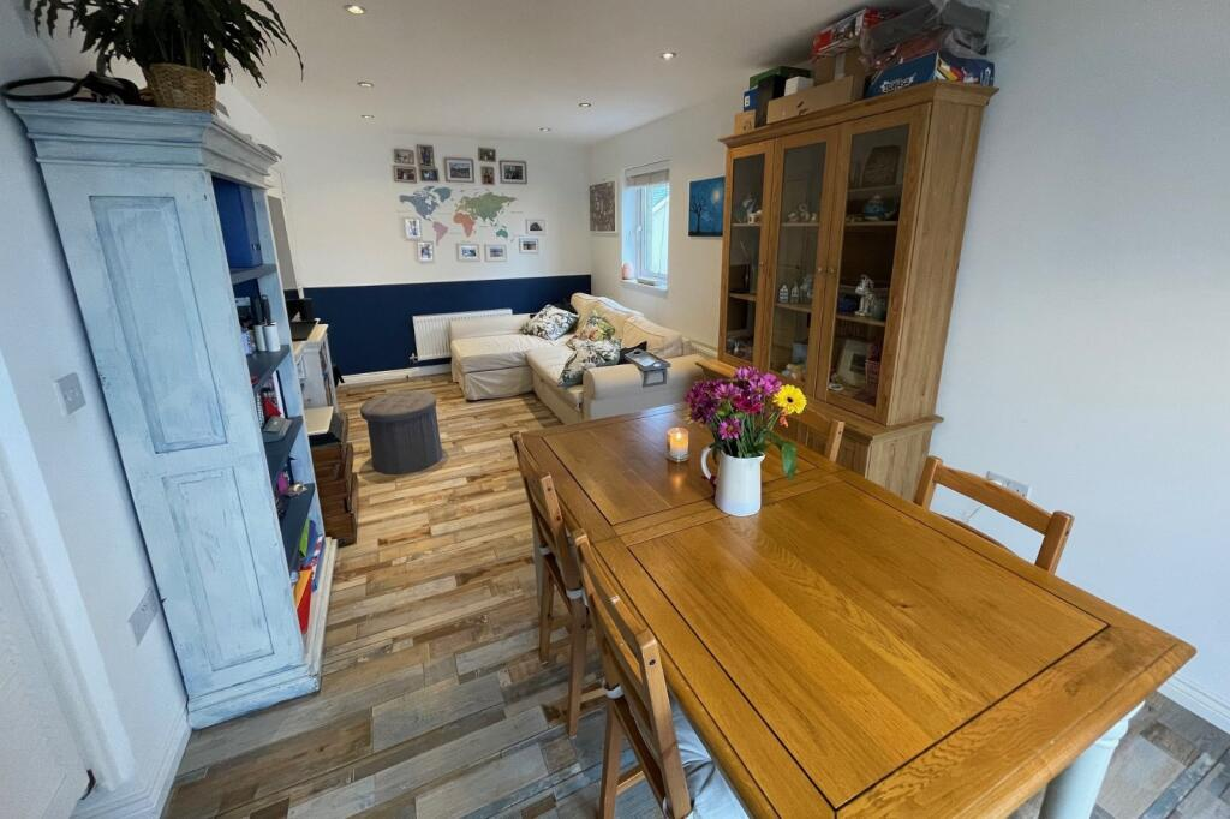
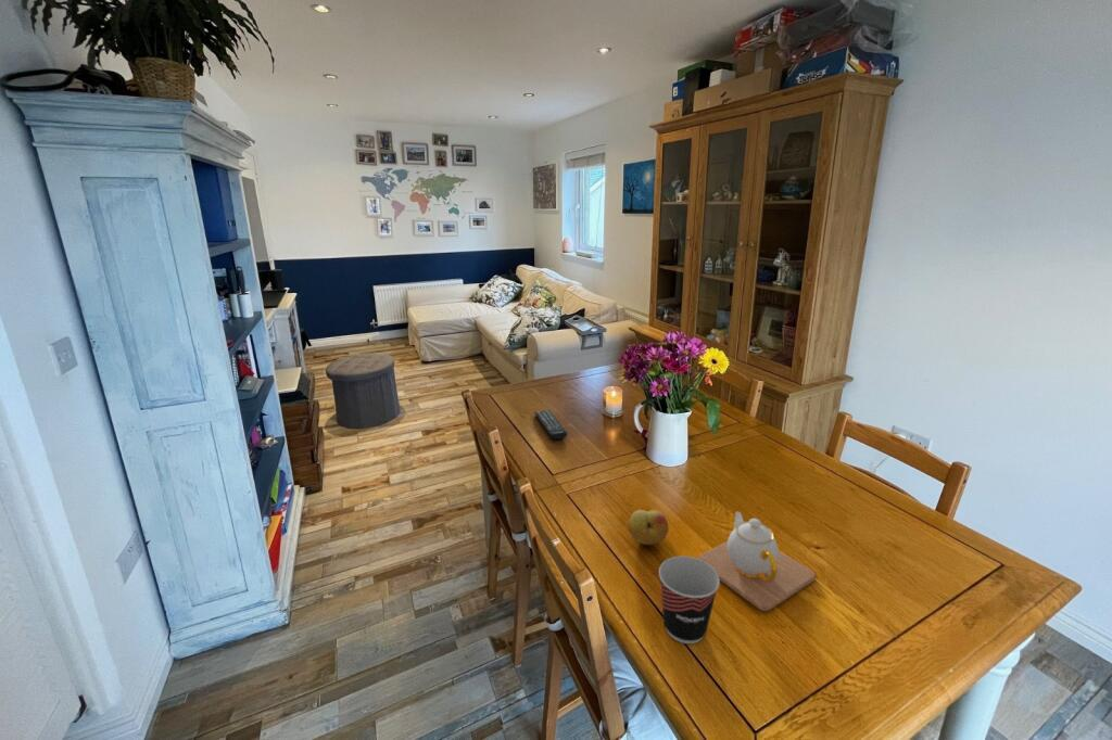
+ cup (686, 601)
+ remote control (549, 423)
+ teapot (757, 544)
+ fruit (648, 526)
